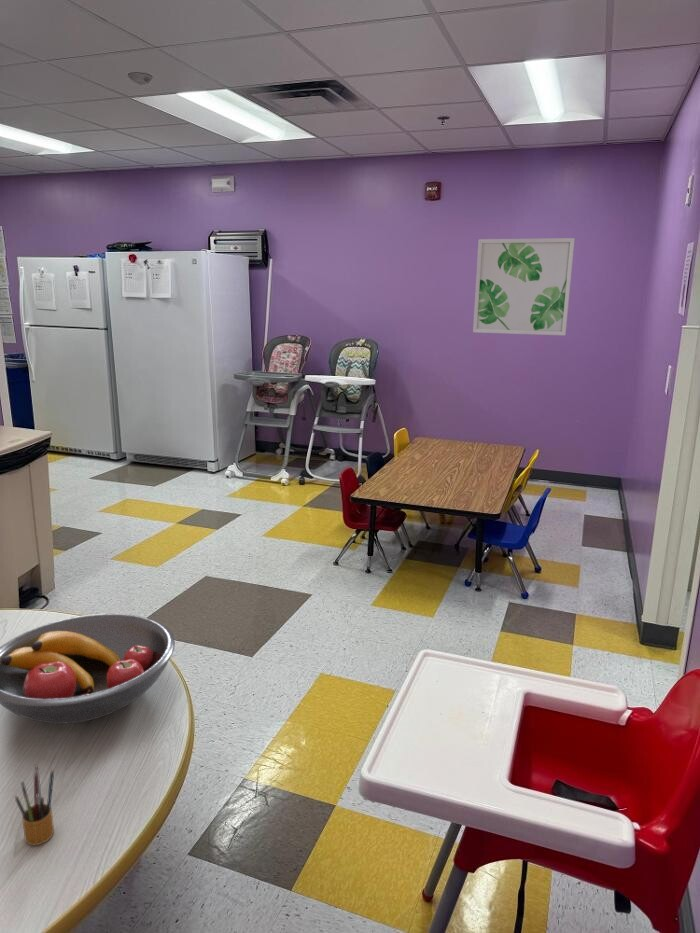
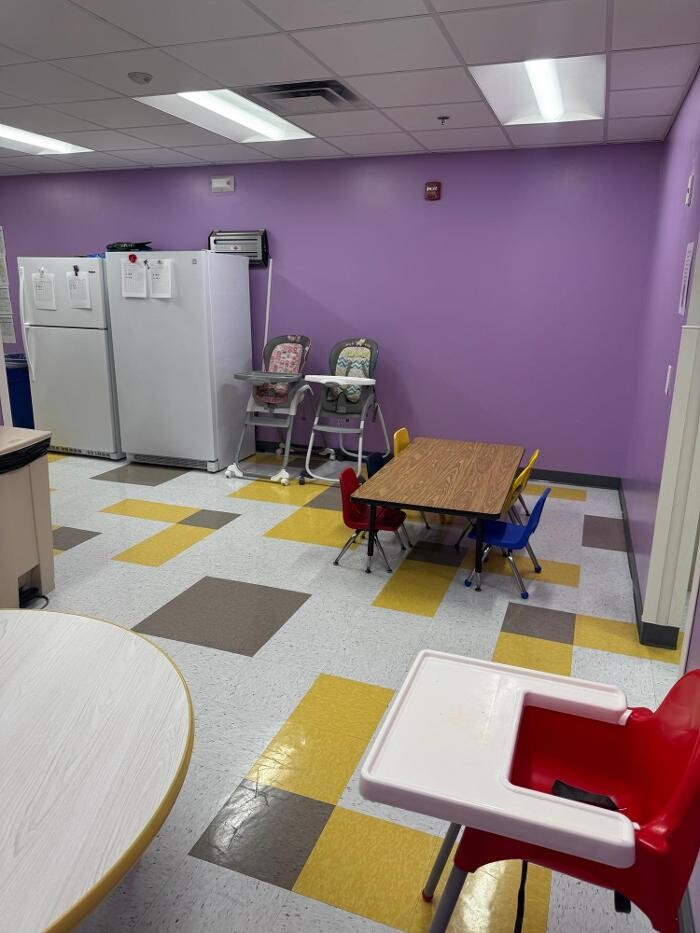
- pencil box (38, 808)
- wall art (521, 287)
- fruit bowl (83, 668)
